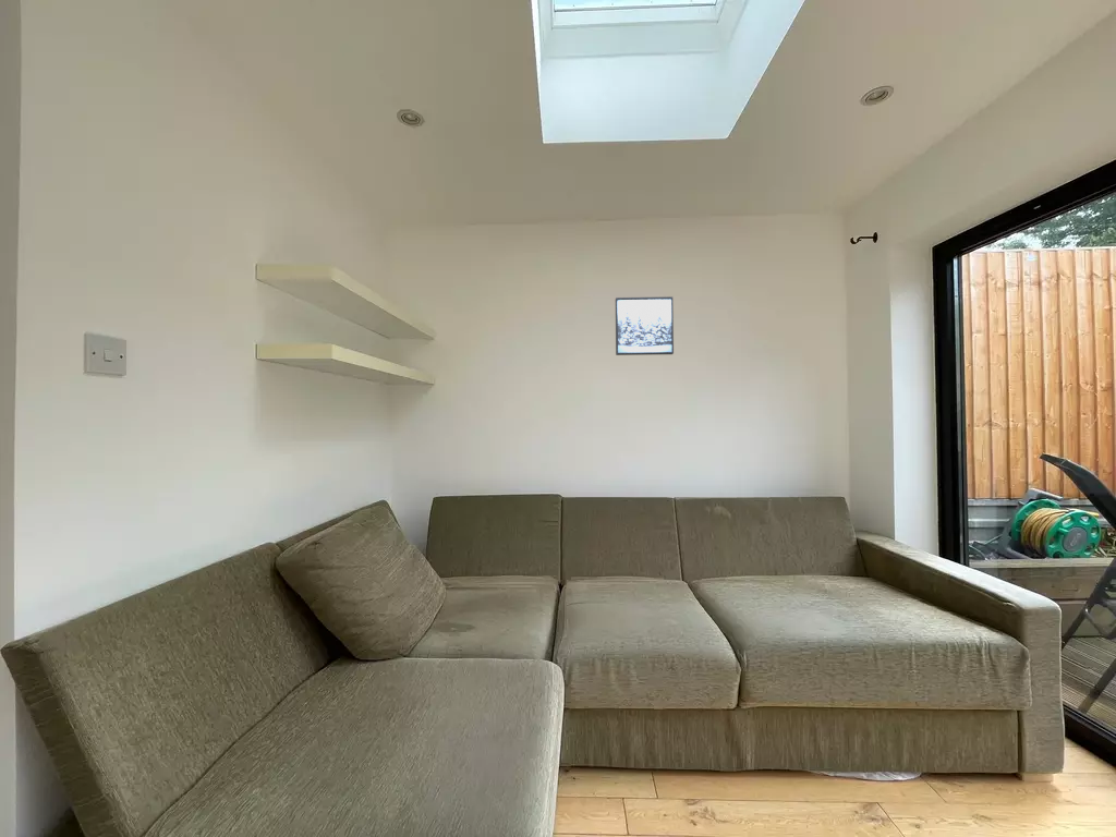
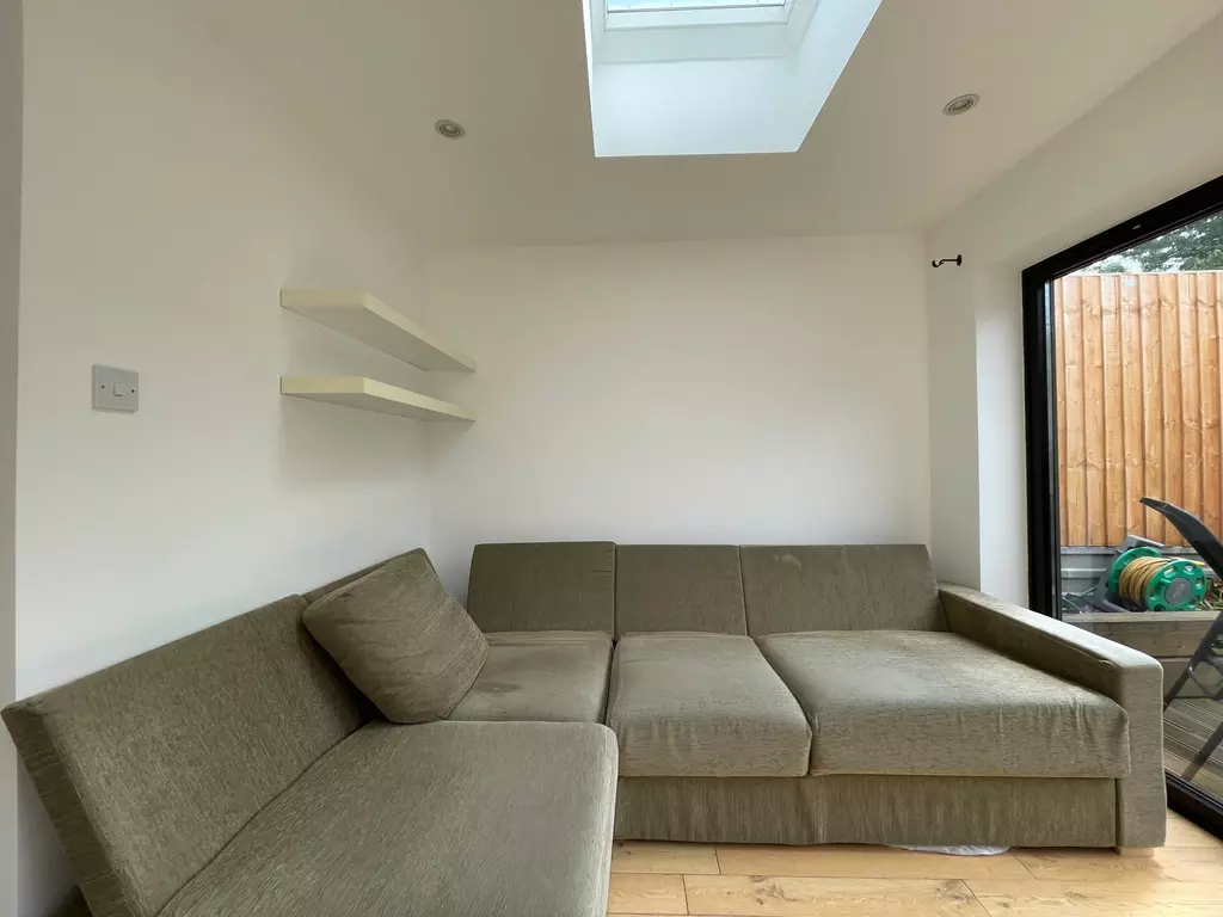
- wall art (644, 326)
